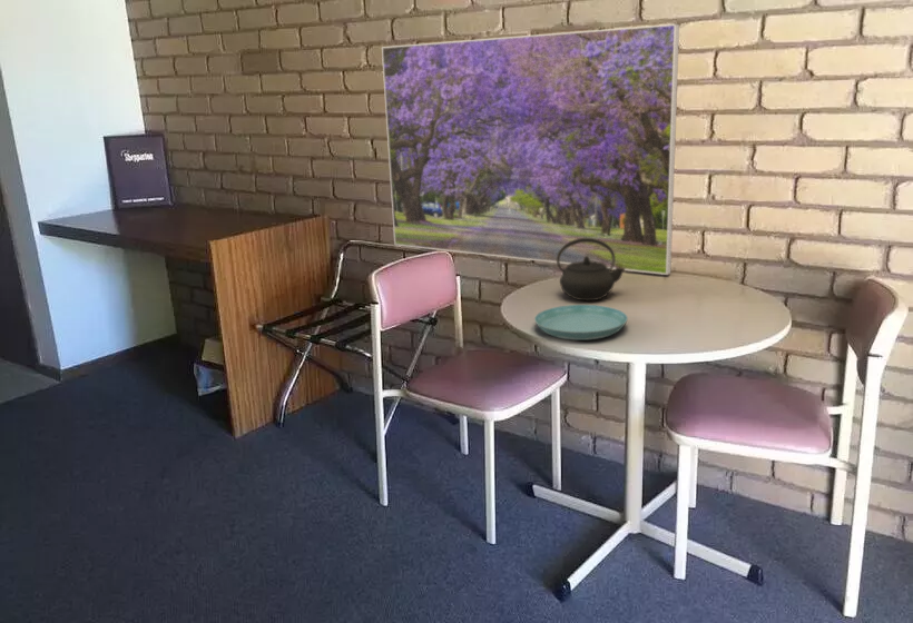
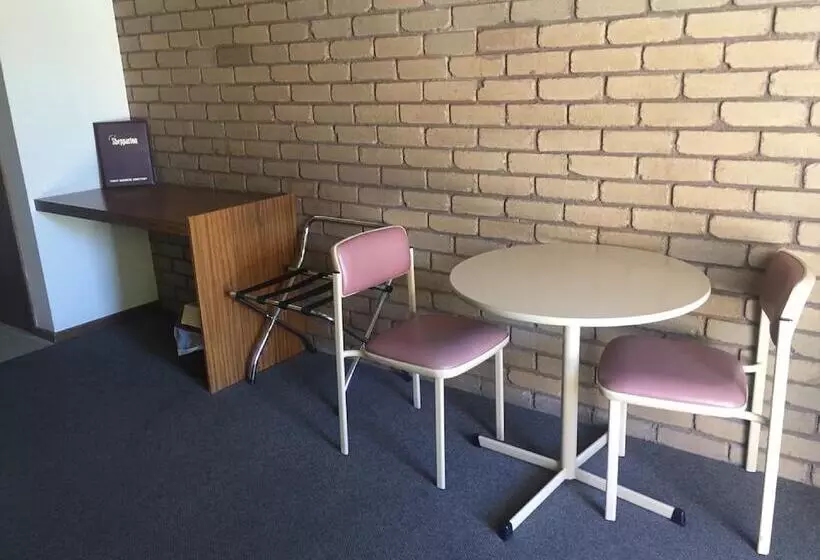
- saucer (580, 323)
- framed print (514, 151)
- kettle (590, 267)
